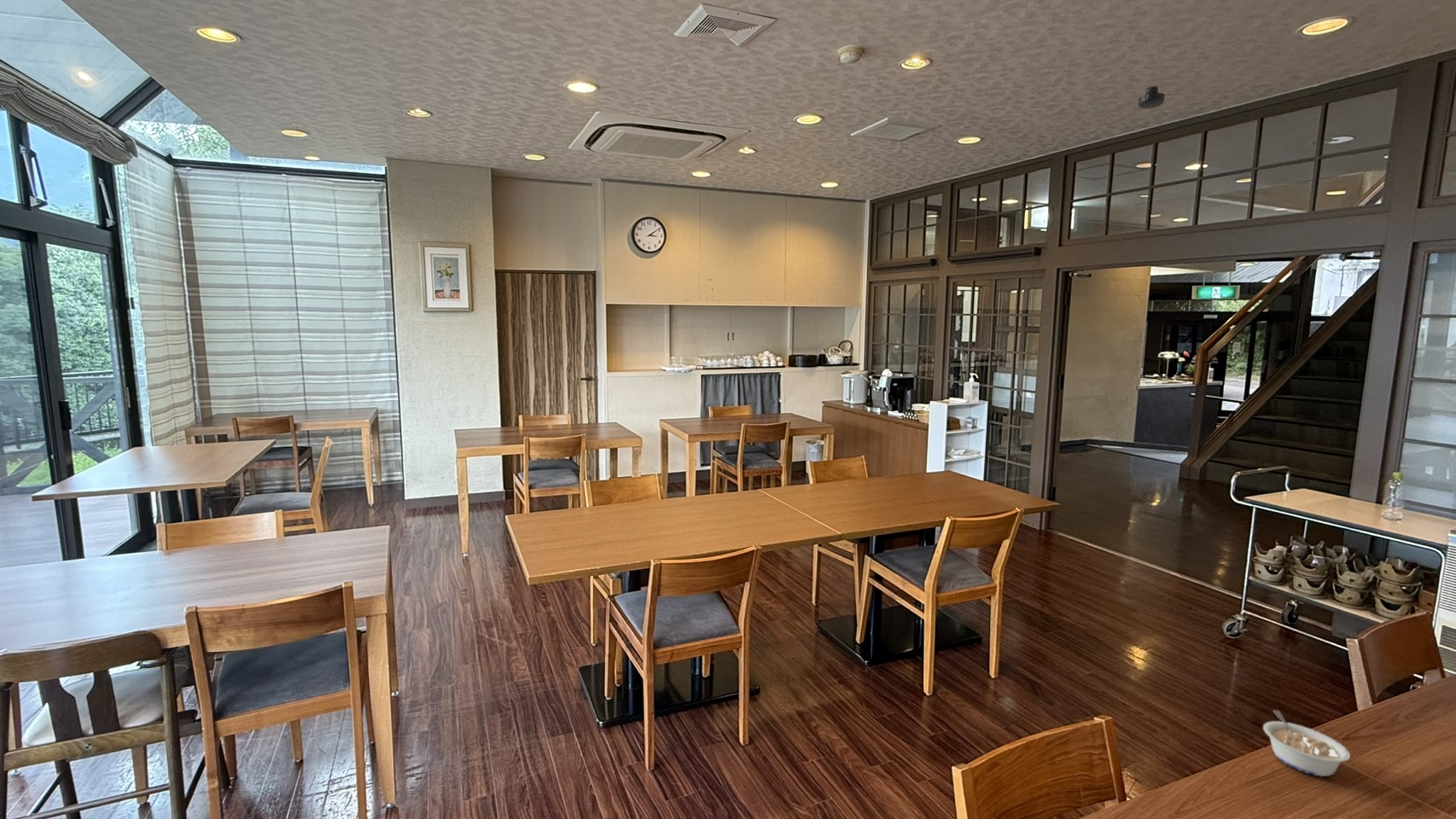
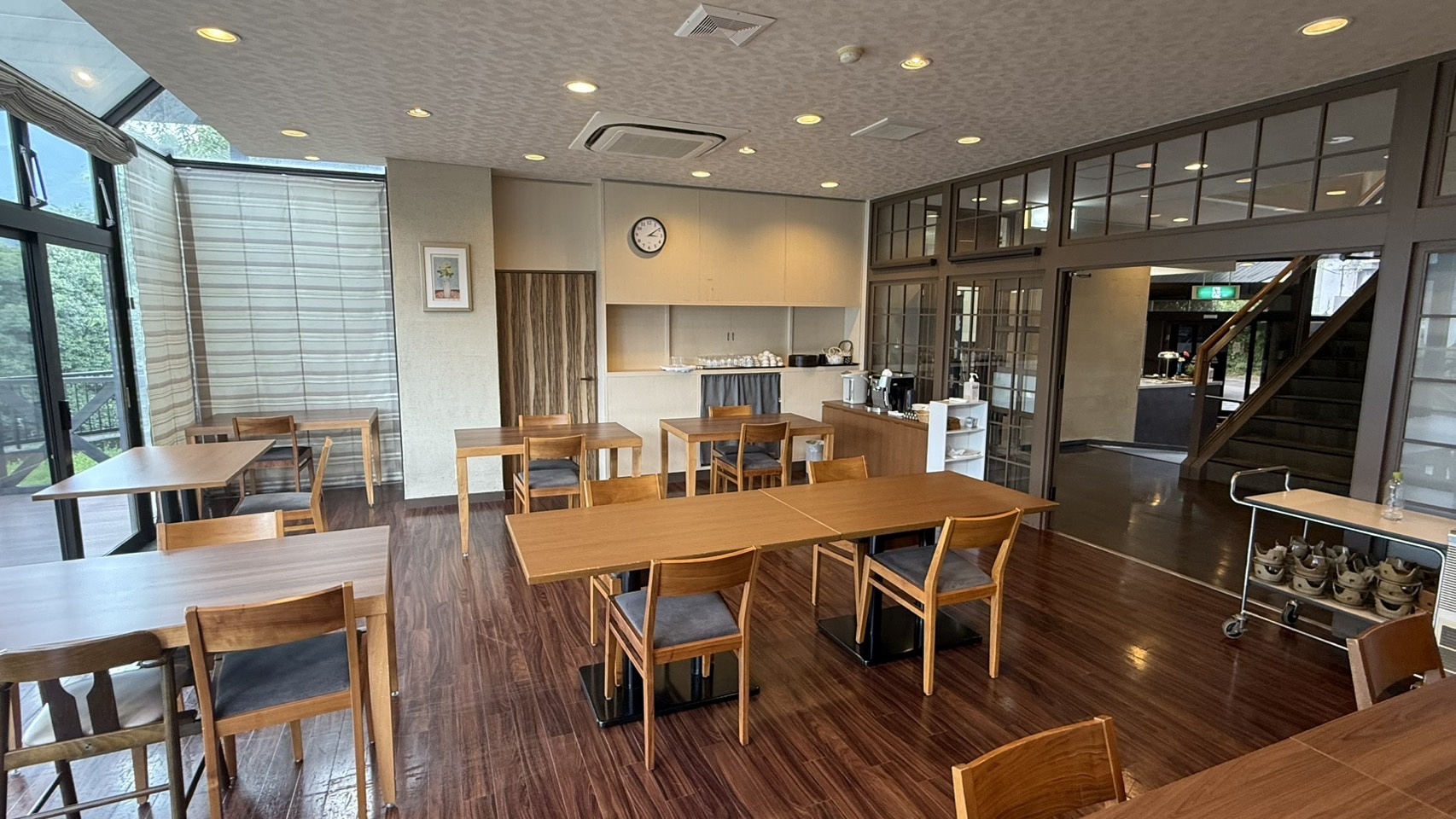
- legume (1301, 746)
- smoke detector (1151, 96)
